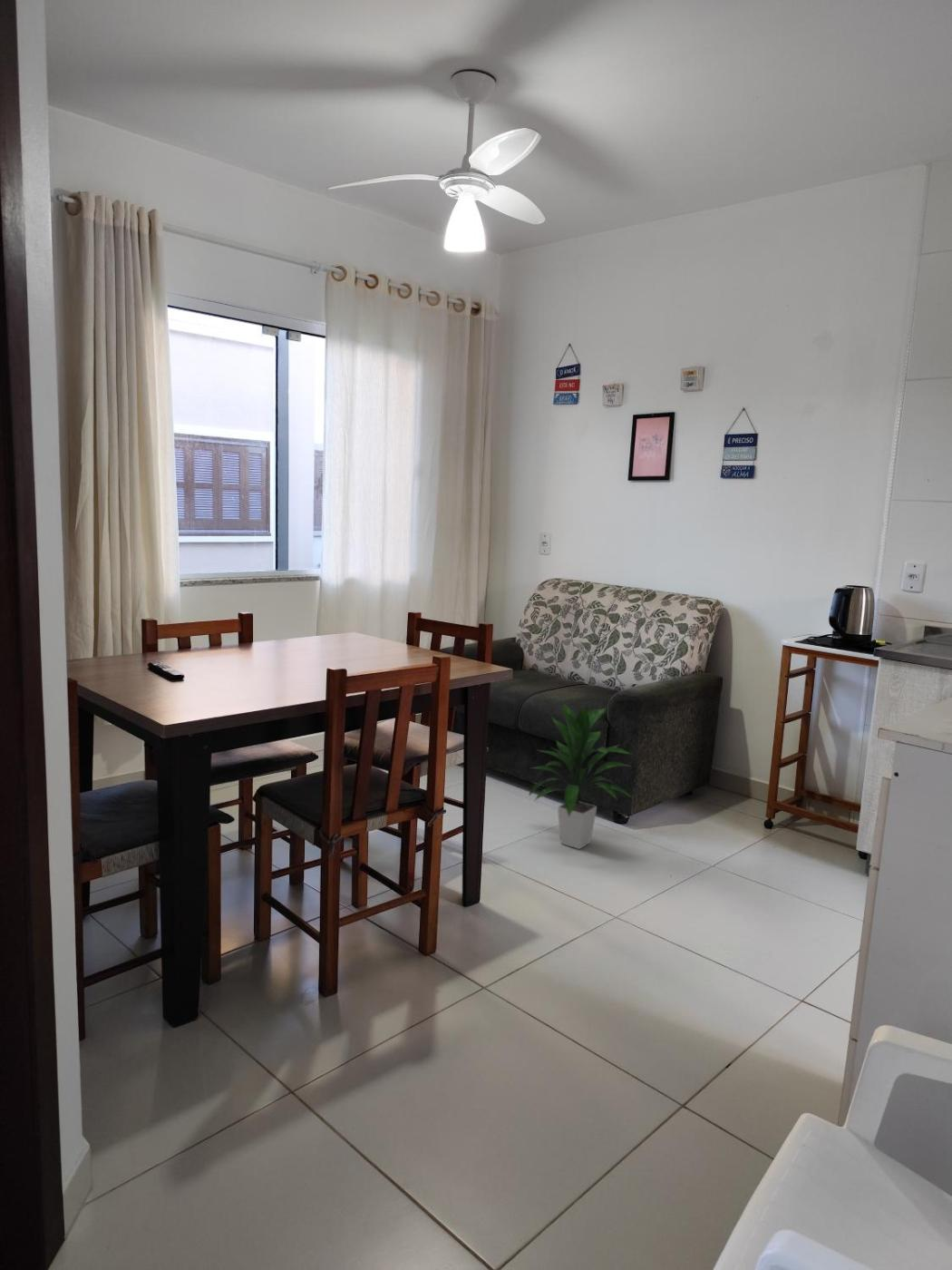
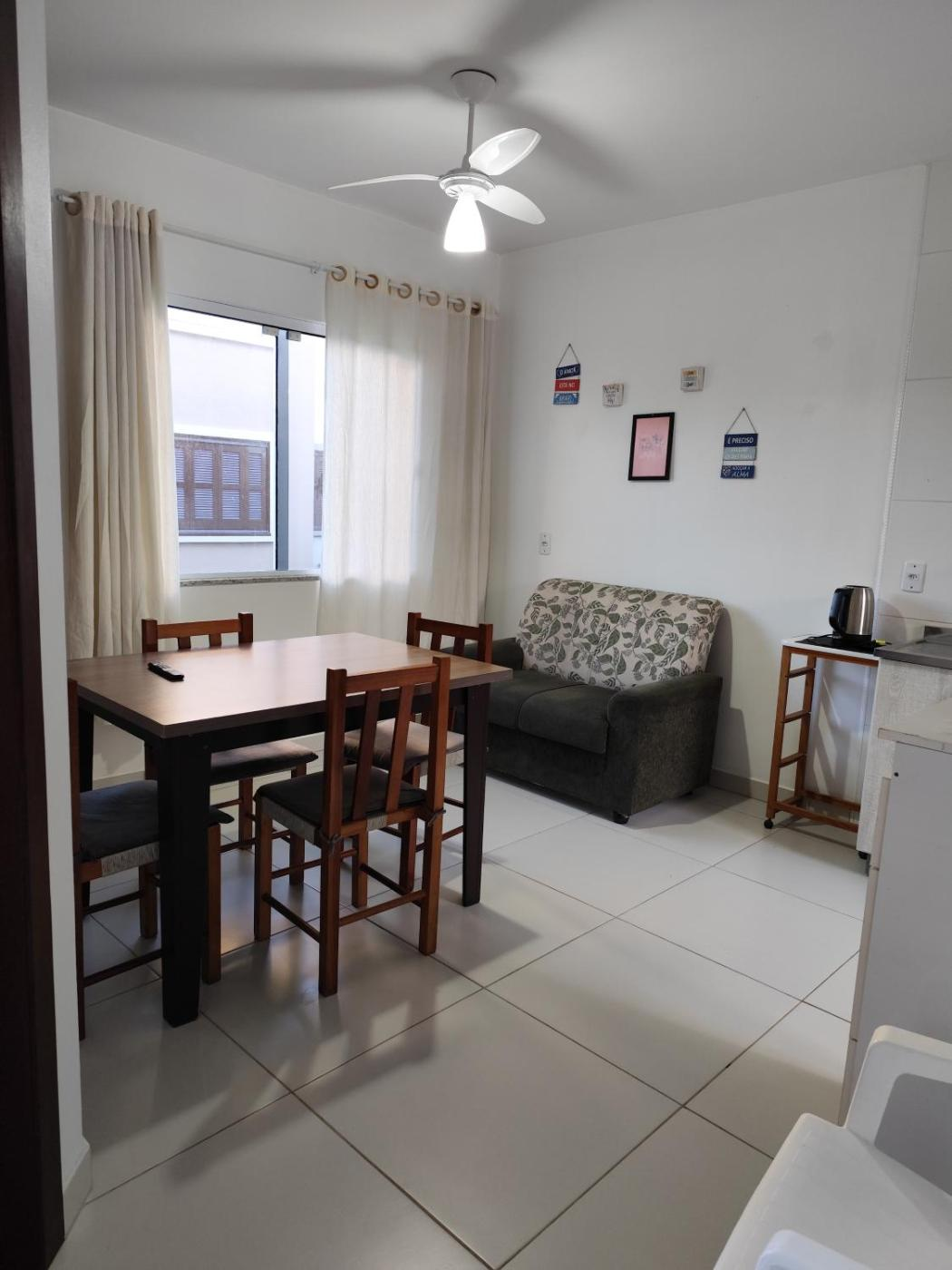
- indoor plant (577, 772)
